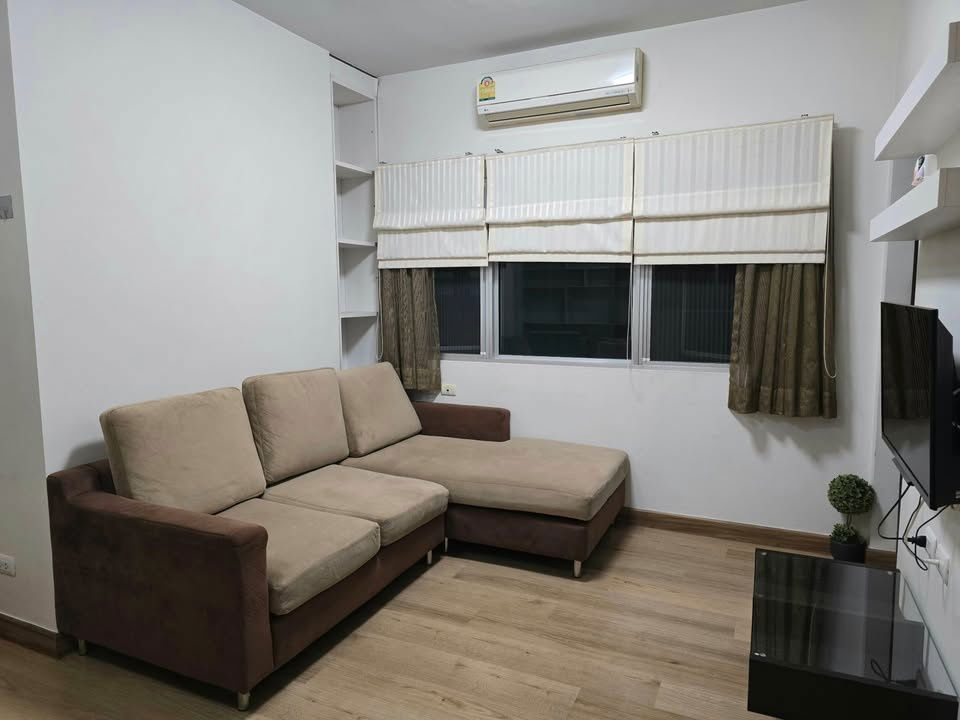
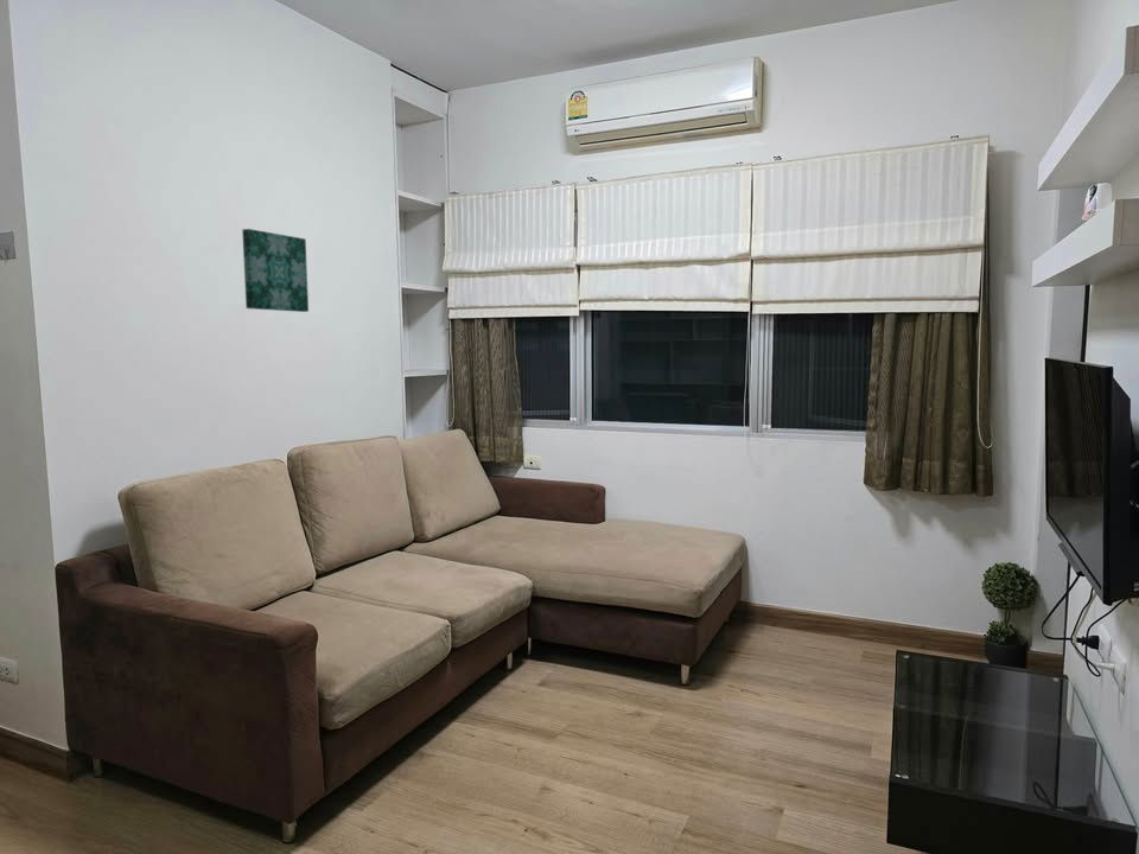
+ wall art (276, 272)
